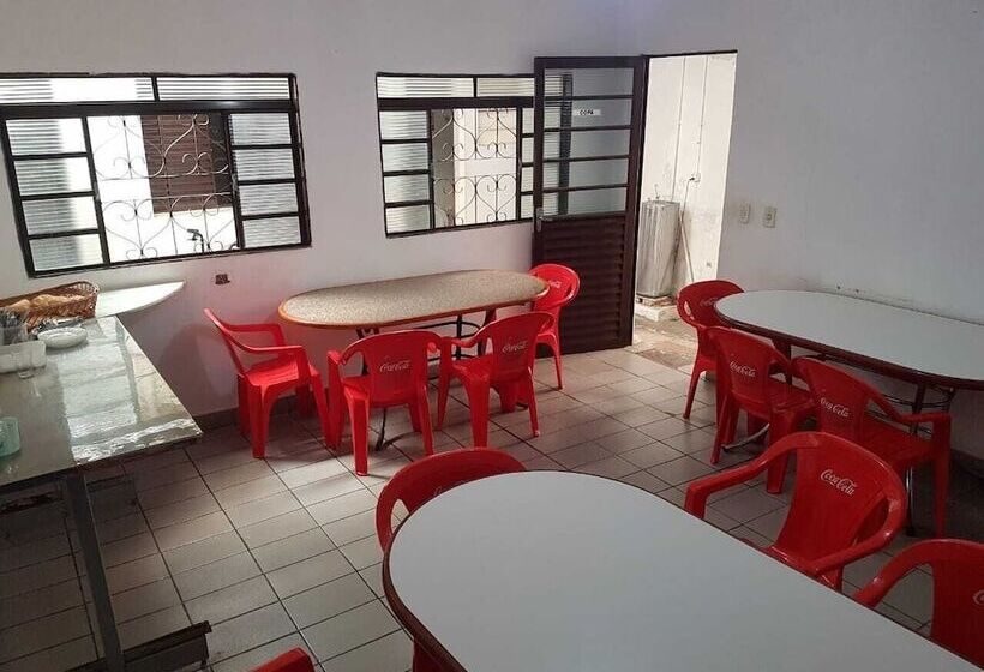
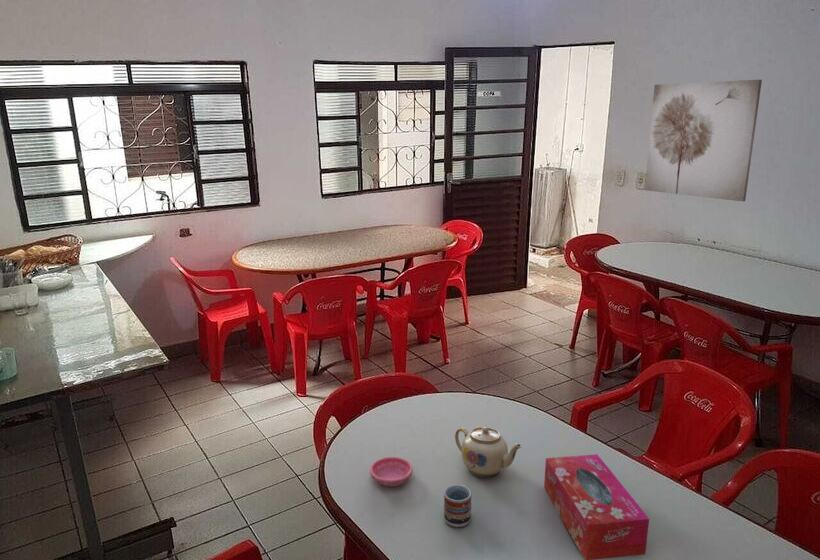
+ saucer (391, 472)
+ cup (458, 502)
+ tissue box (591, 502)
+ wall art (697, 140)
+ teapot (487, 448)
